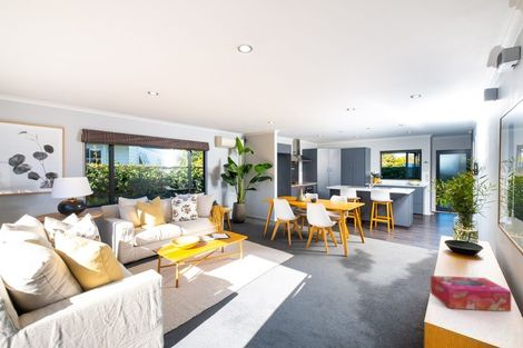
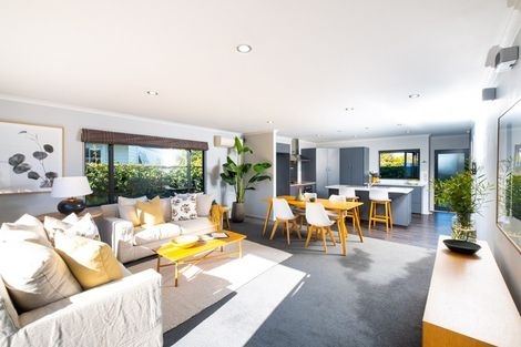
- tissue box (467, 291)
